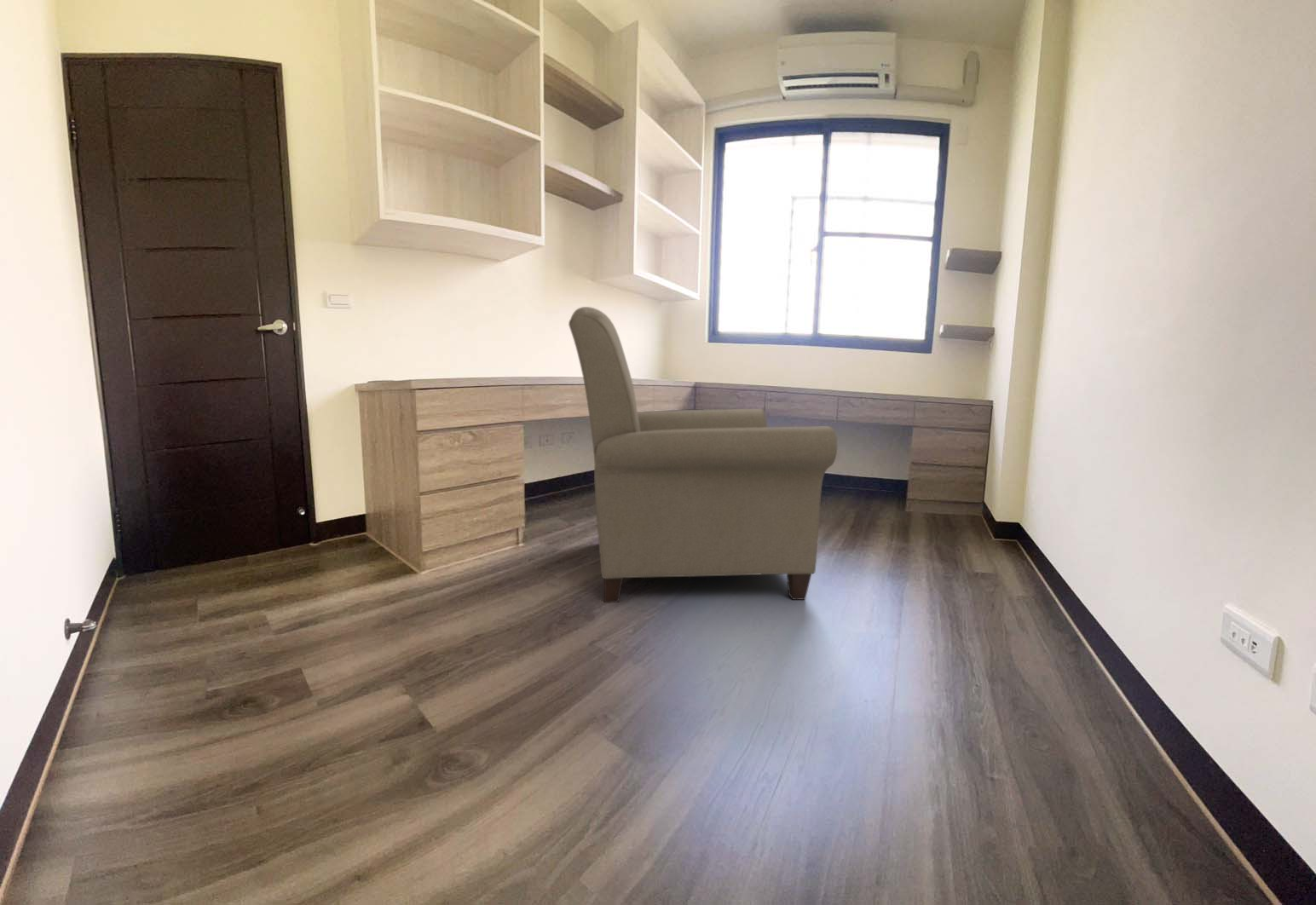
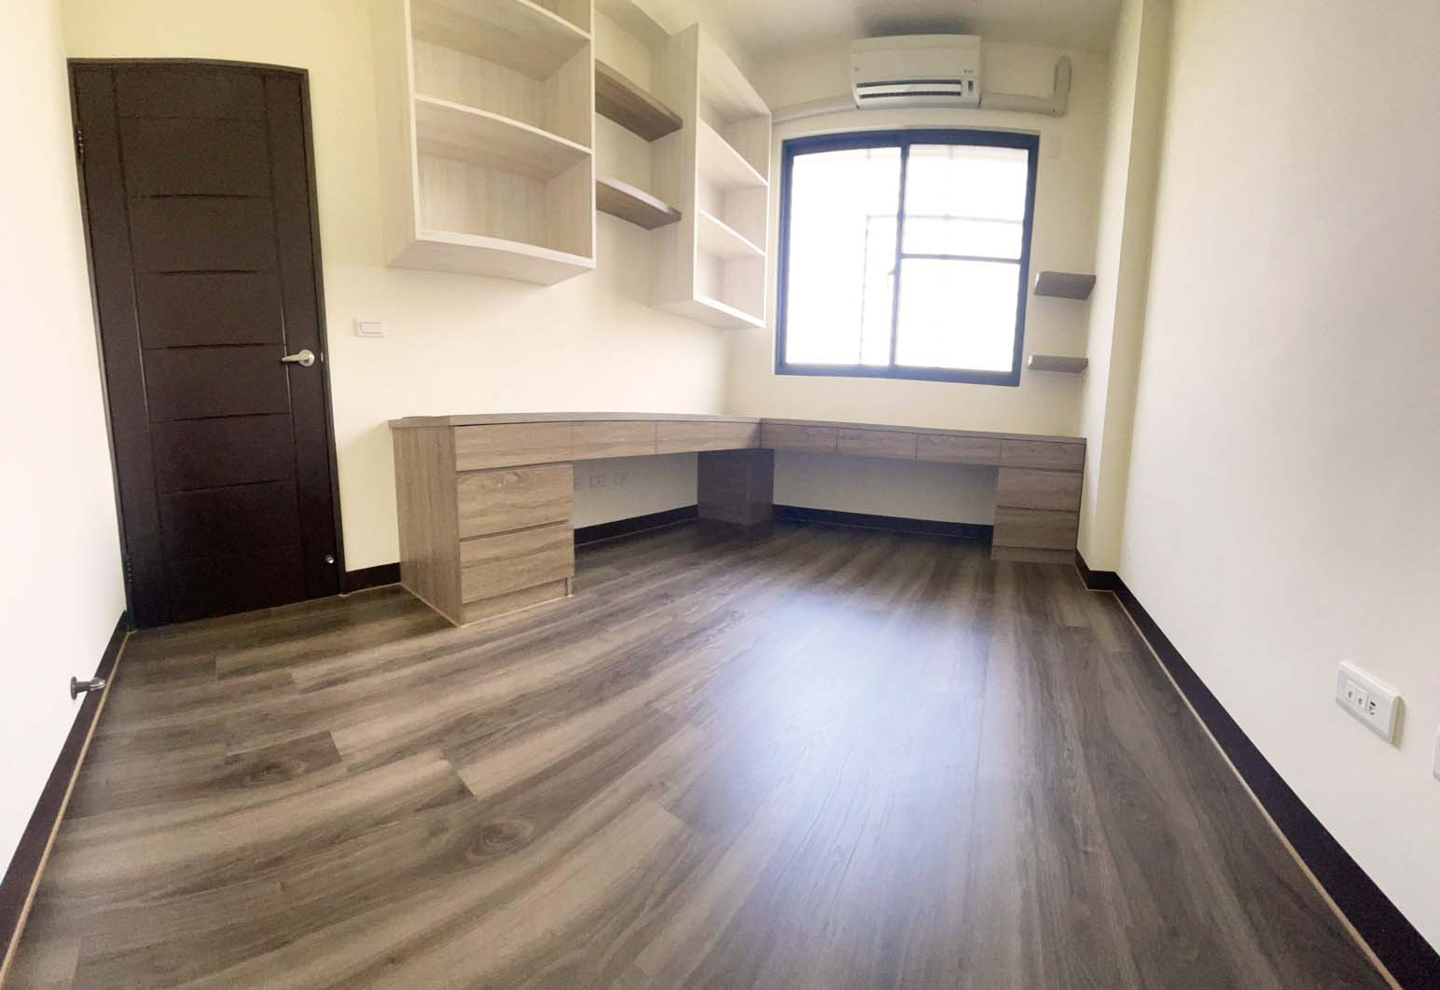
- chair (686, 444)
